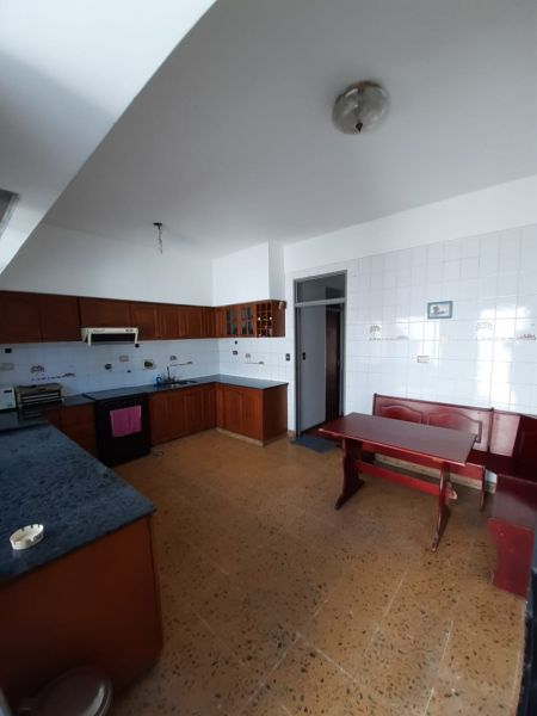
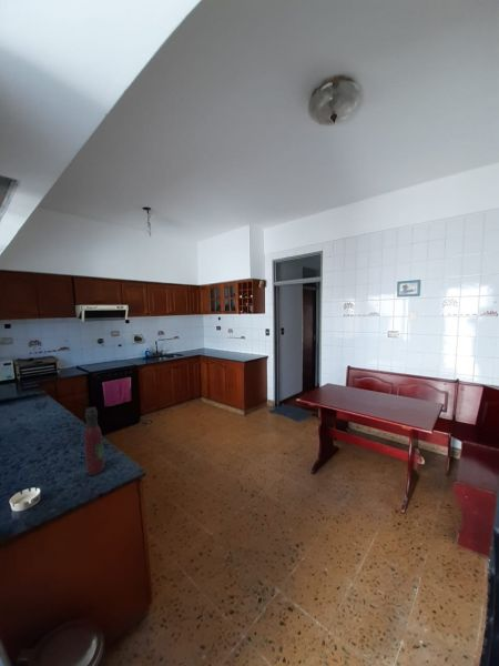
+ wine bottle (93, 440)
